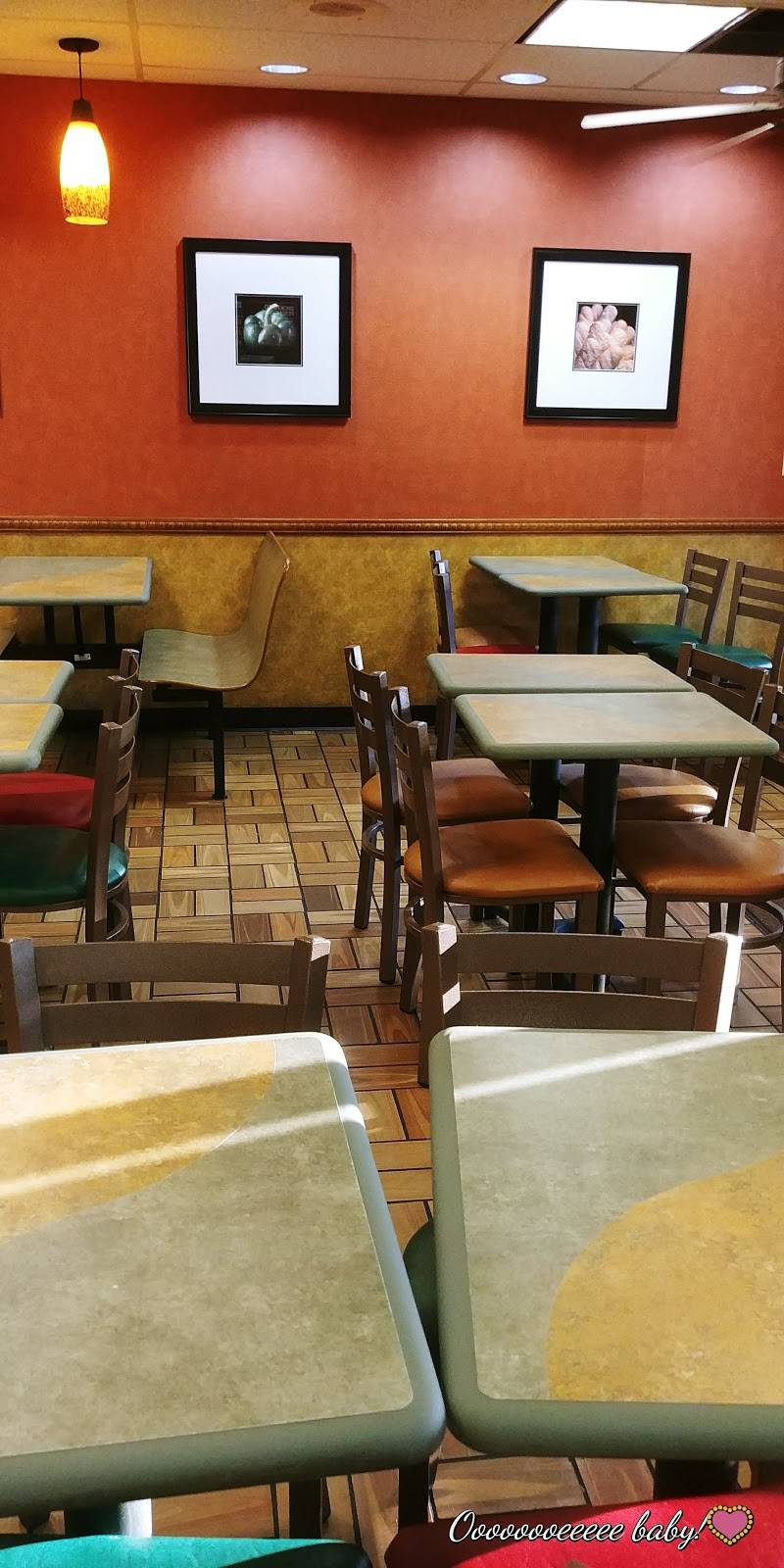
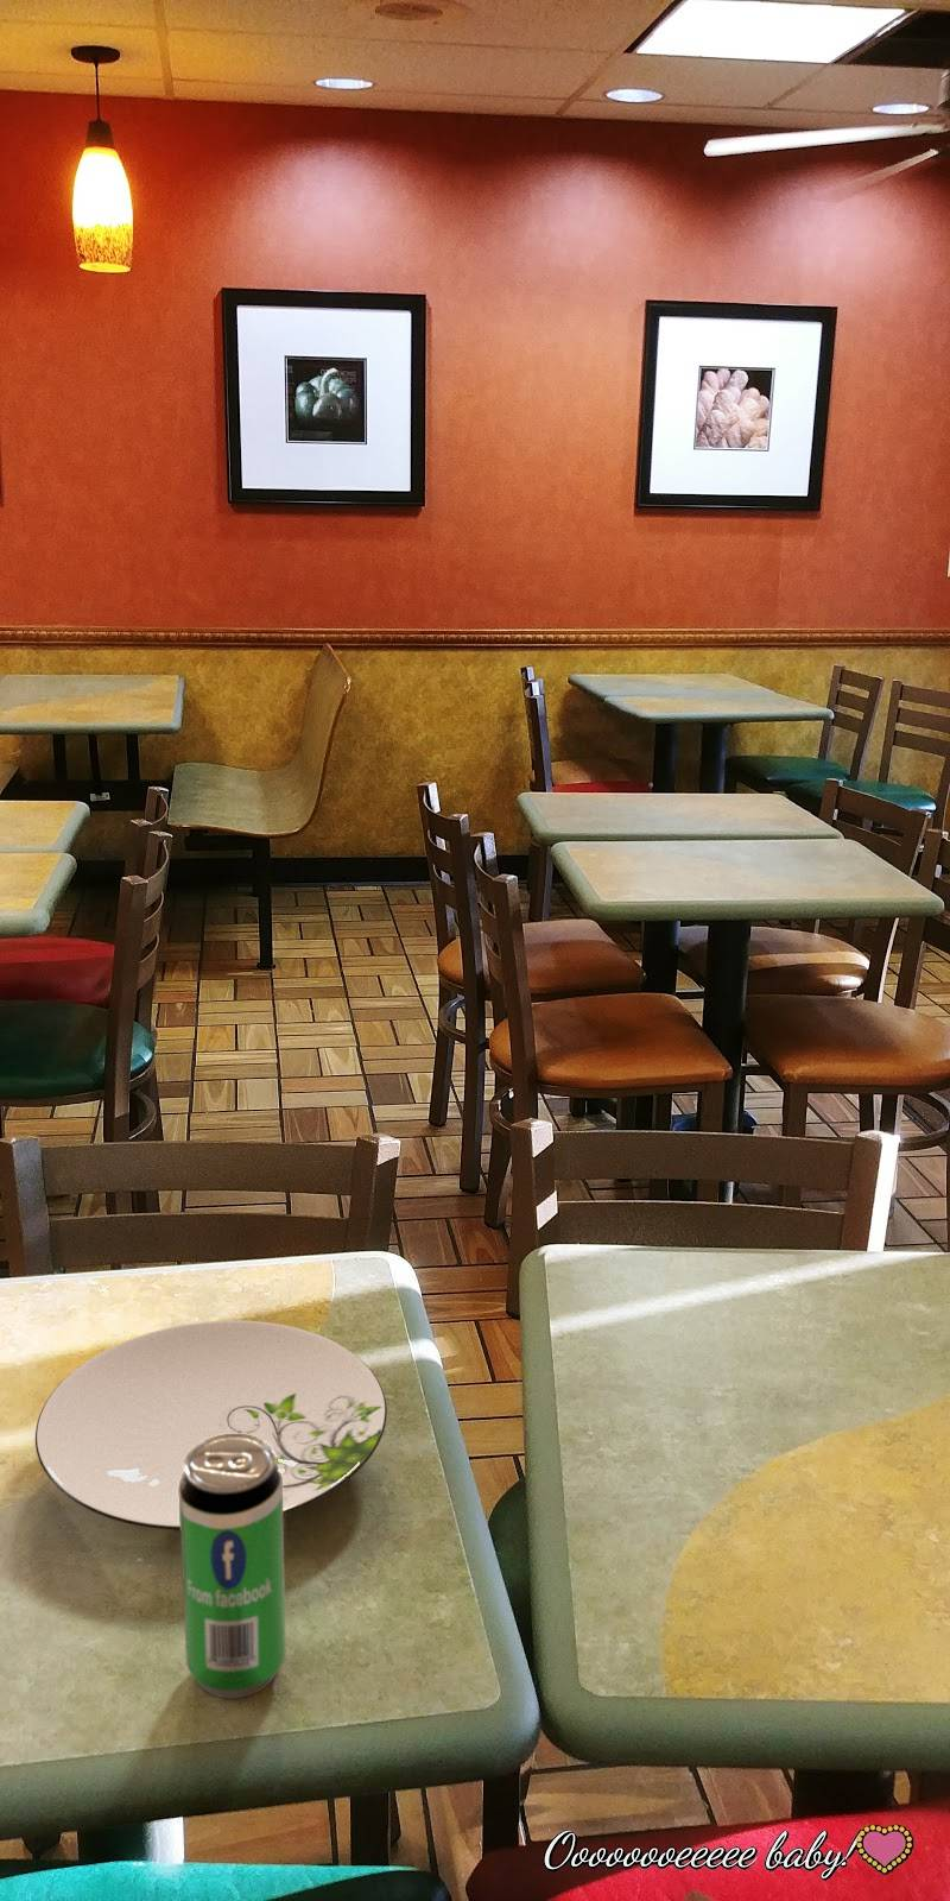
+ beverage can (233, 1566)
+ plate (213, 1432)
